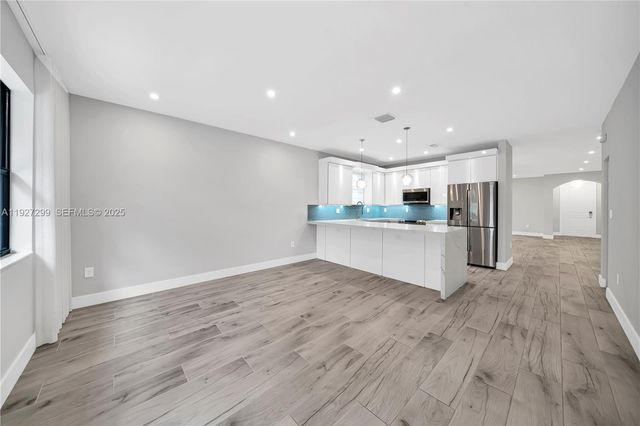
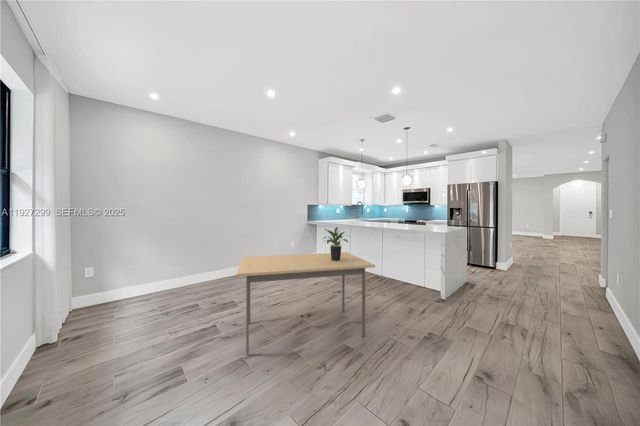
+ potted plant (336, 243)
+ dining table (303, 278)
